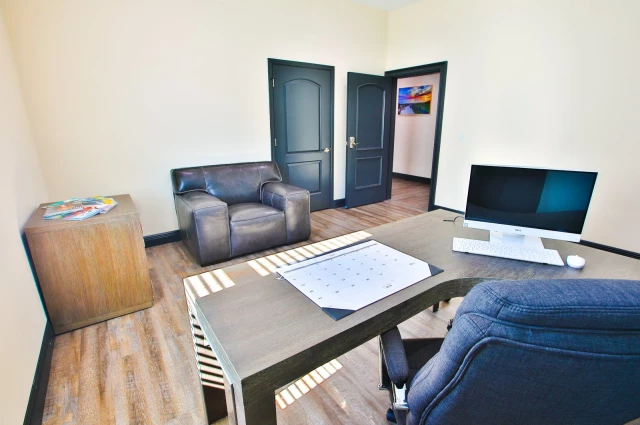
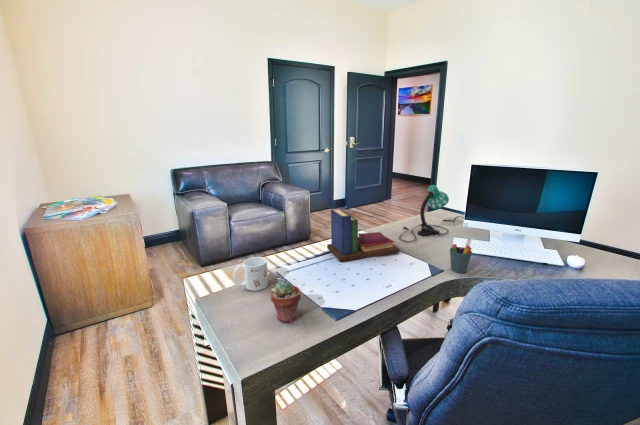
+ book (363, 233)
+ potted succulent (285, 299)
+ mug (250, 274)
+ desk lamp (420, 209)
+ pen holder (460, 255)
